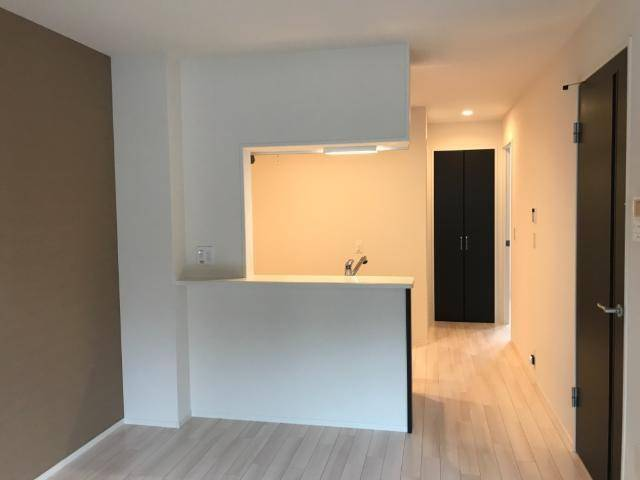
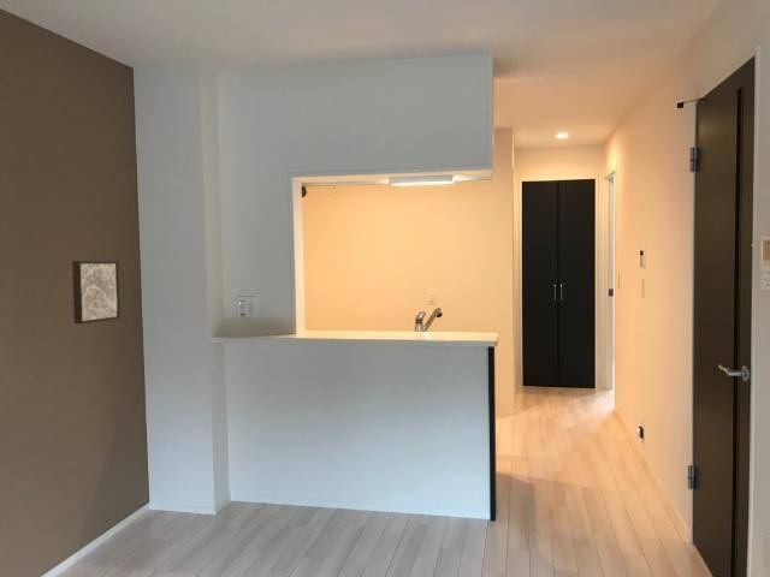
+ wall art (96, 291)
